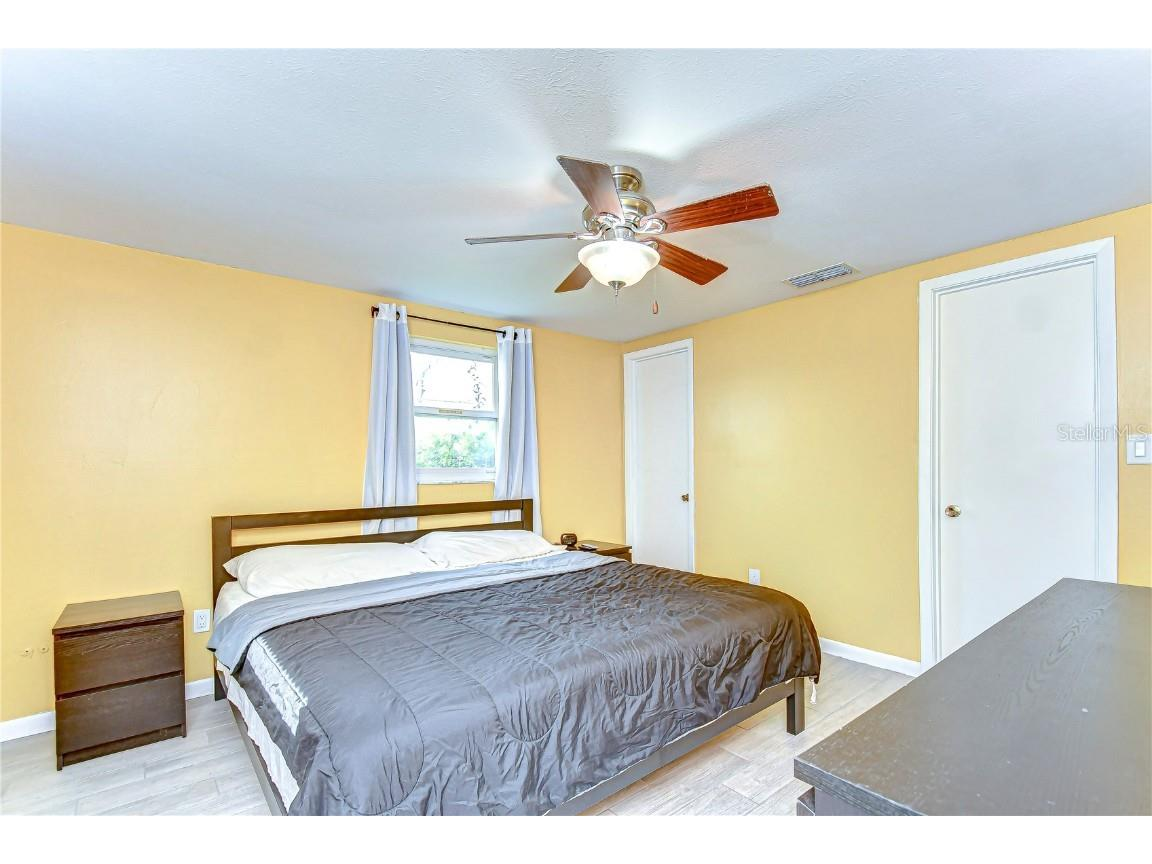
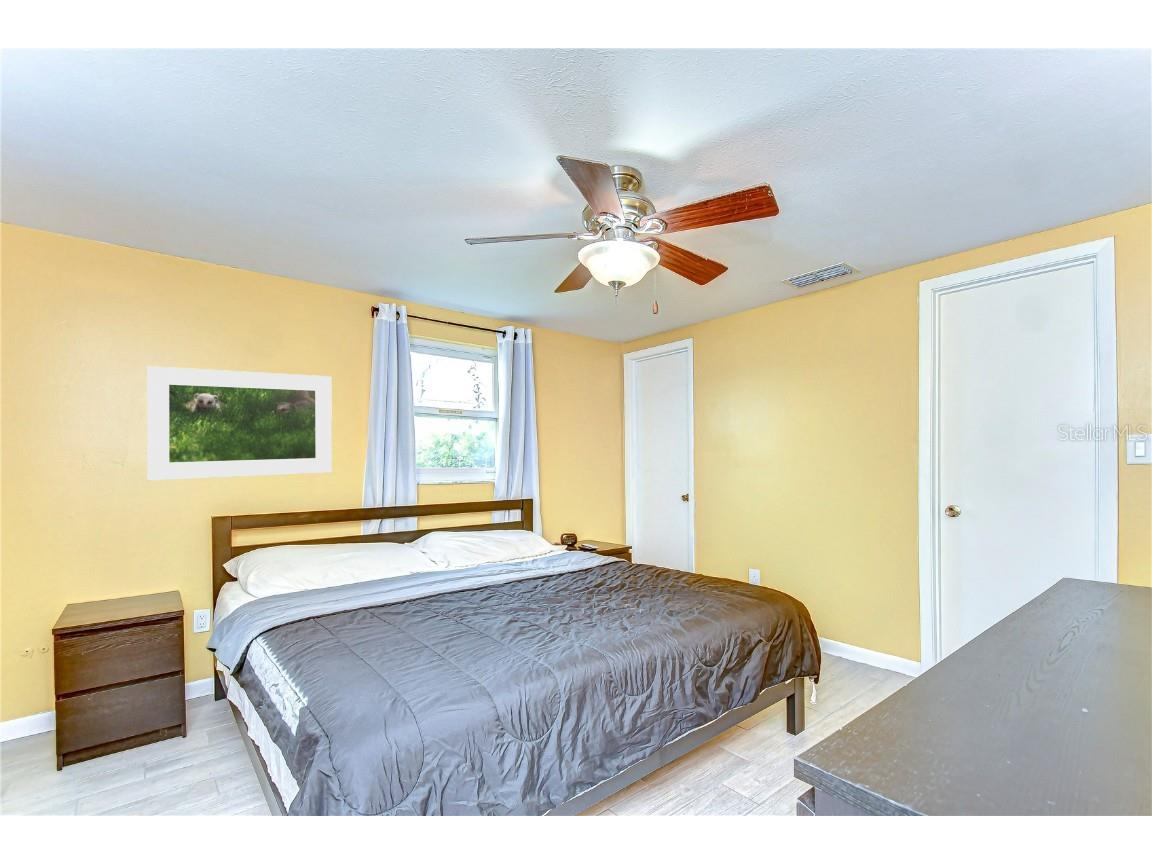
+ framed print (247, 423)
